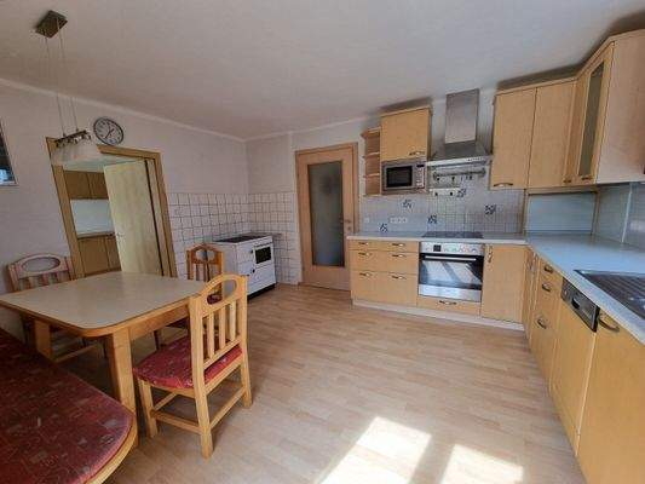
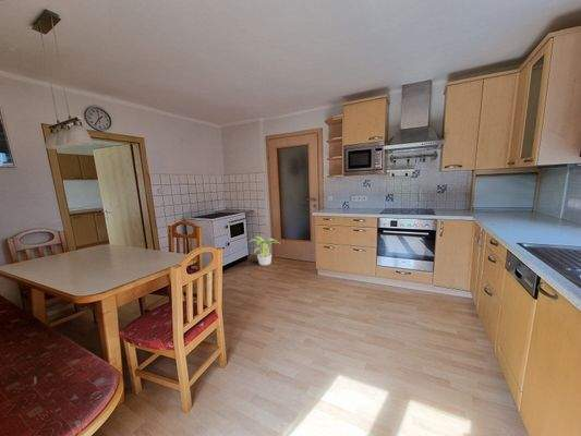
+ potted plant (264, 250)
